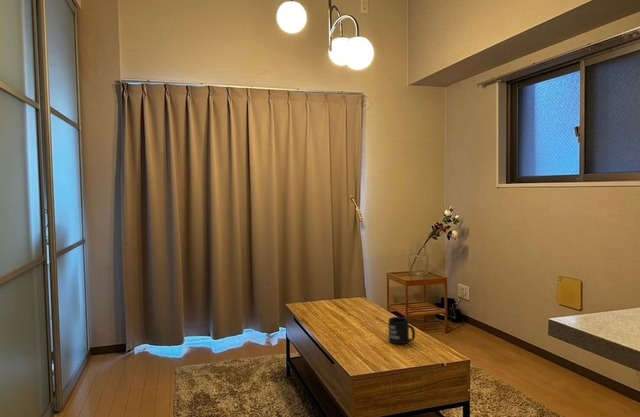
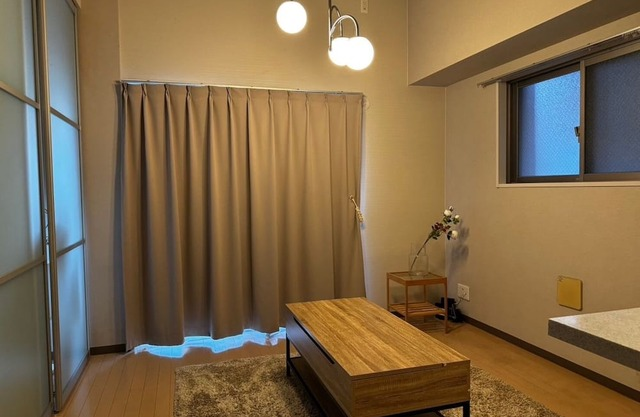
- mug (402, 331)
